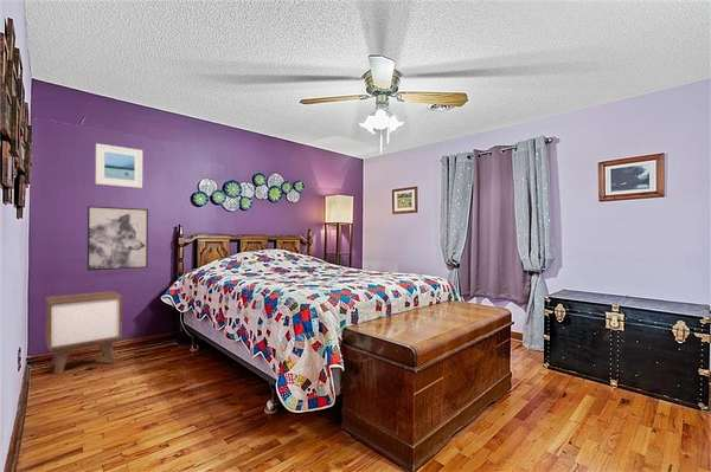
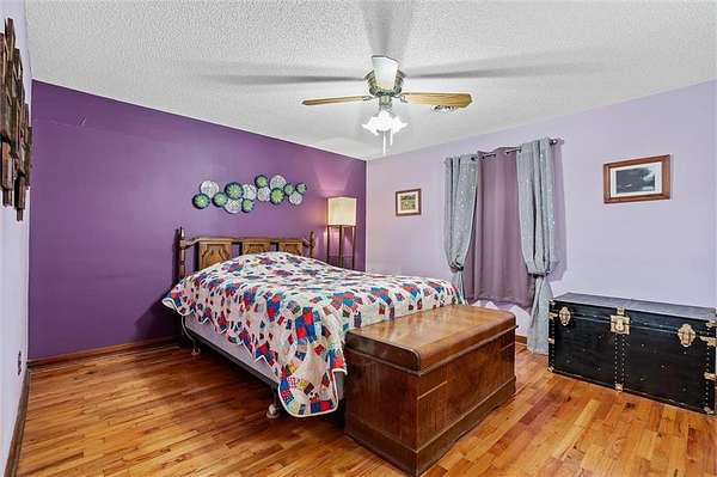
- nightstand (83, 329)
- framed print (120, 166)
- wall art (118, 238)
